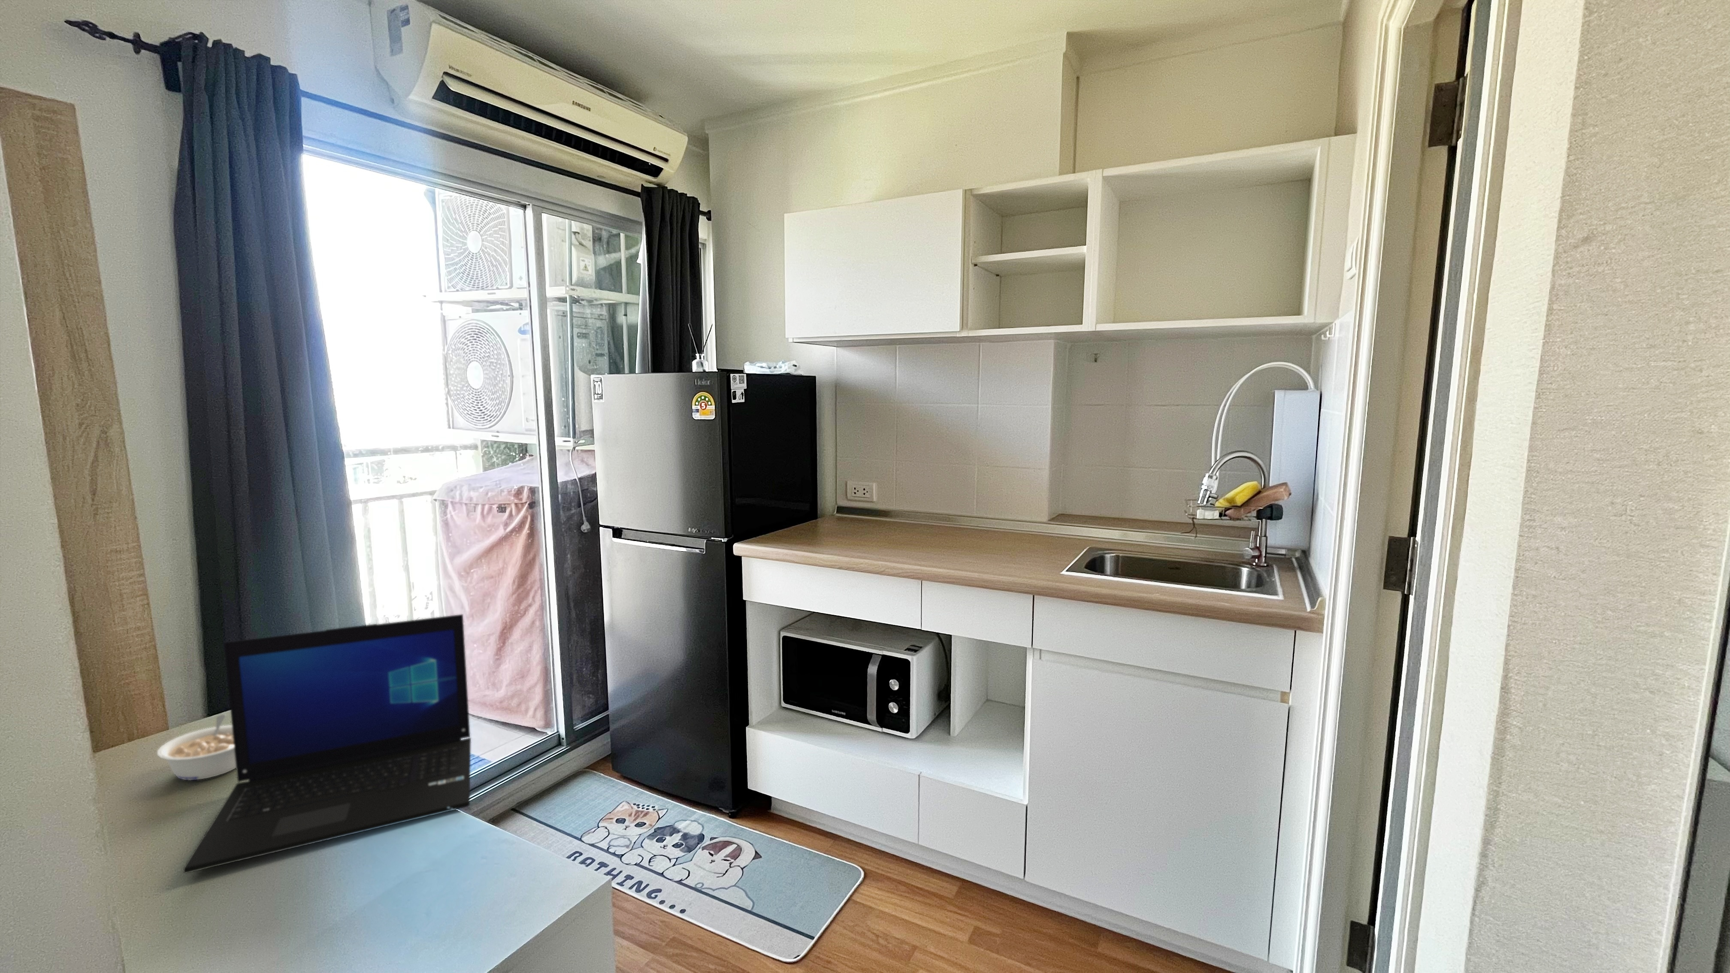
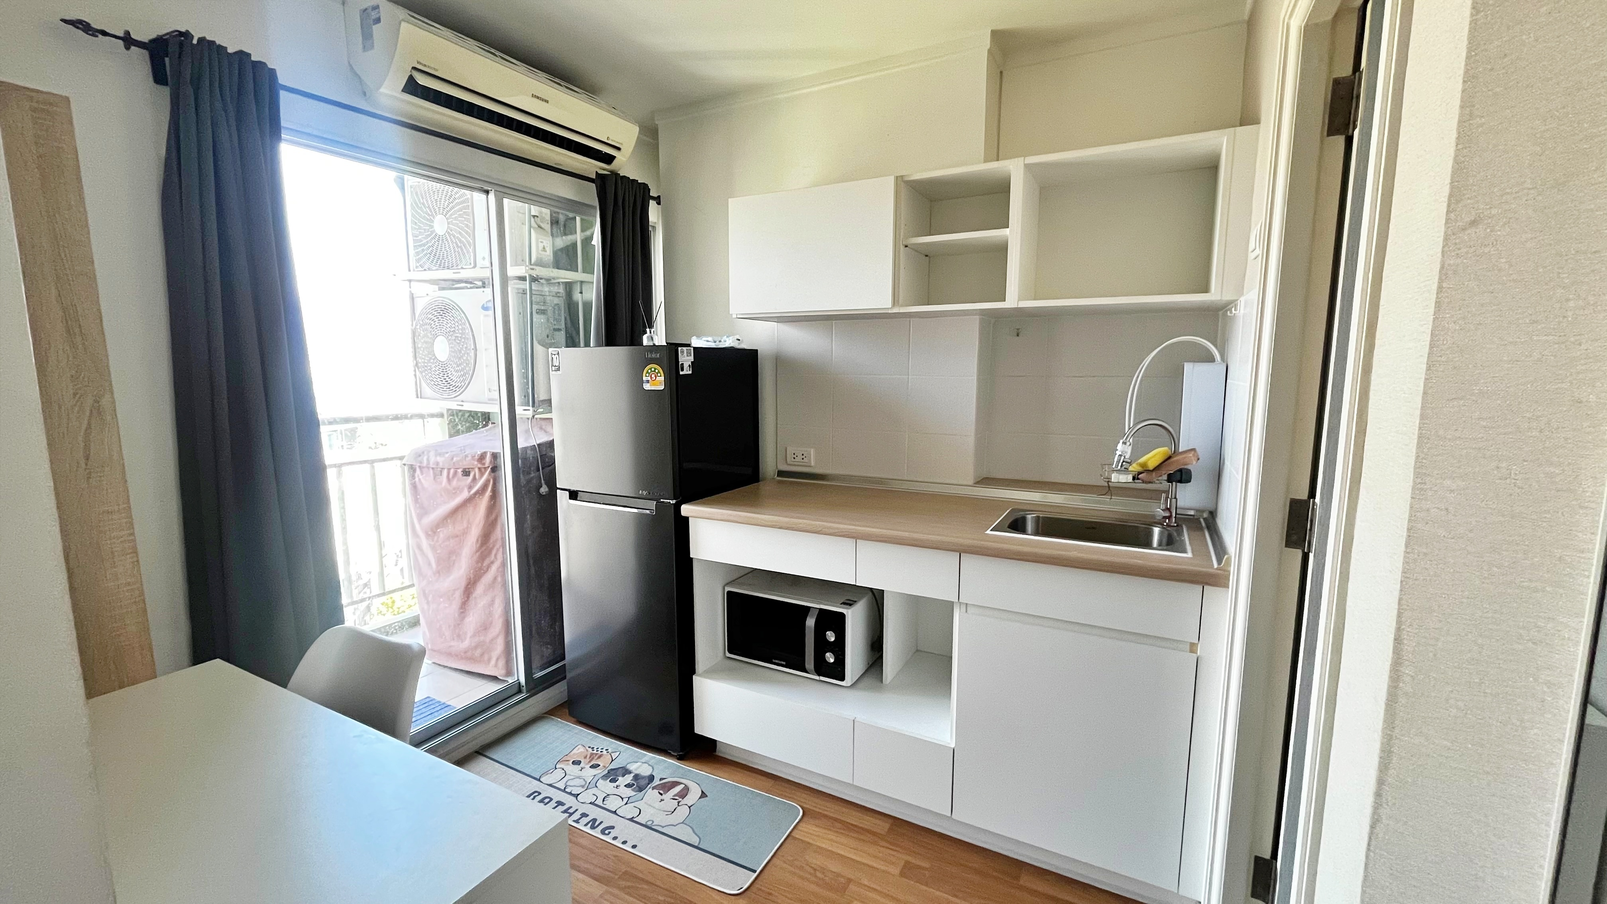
- legume (207, 751)
- laptop (346, 724)
